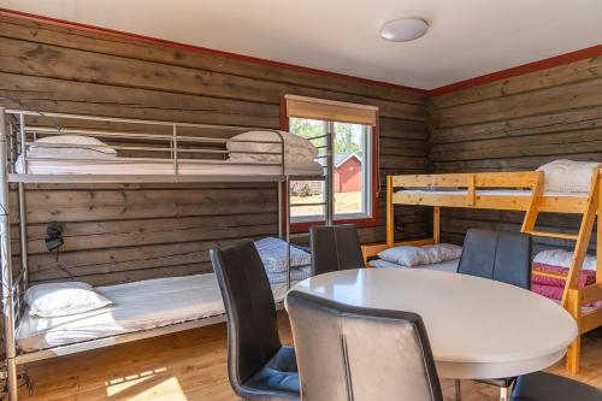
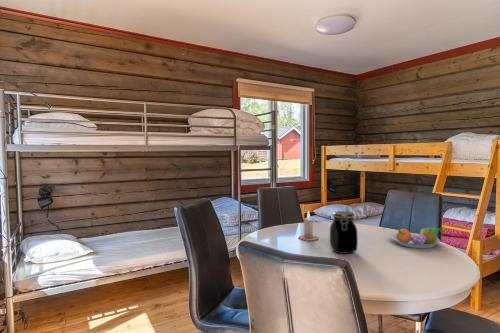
+ fruit bowl (416, 234)
+ candle (308, 224)
+ jar (343, 232)
